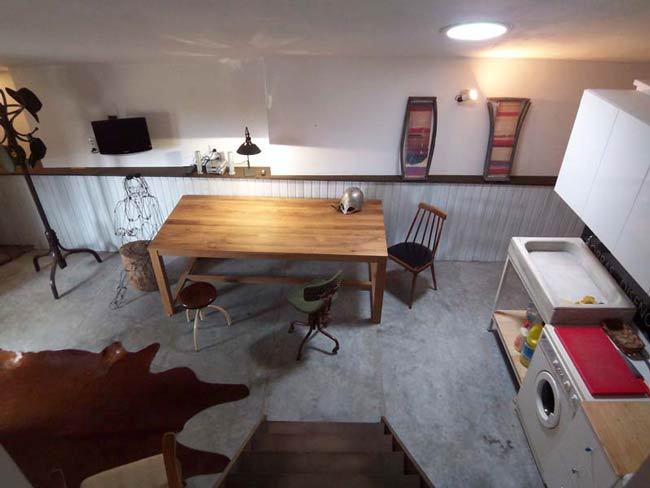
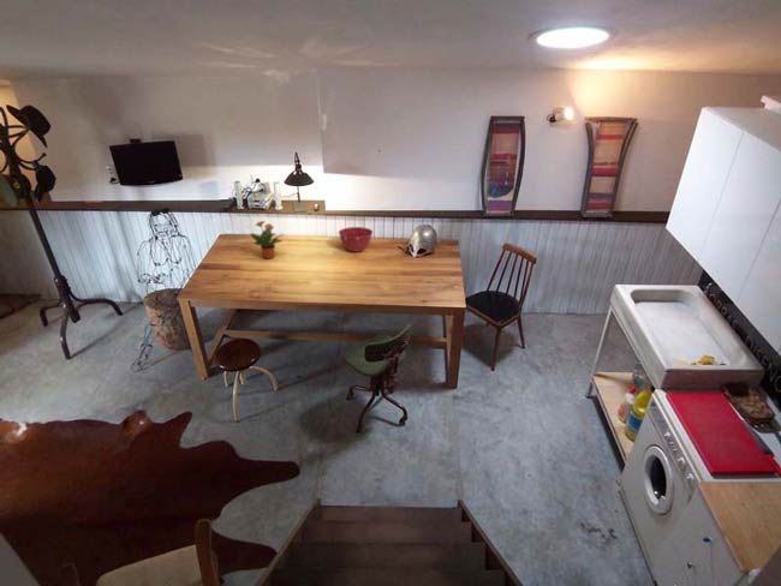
+ mixing bowl (356, 240)
+ potted plant (266, 239)
